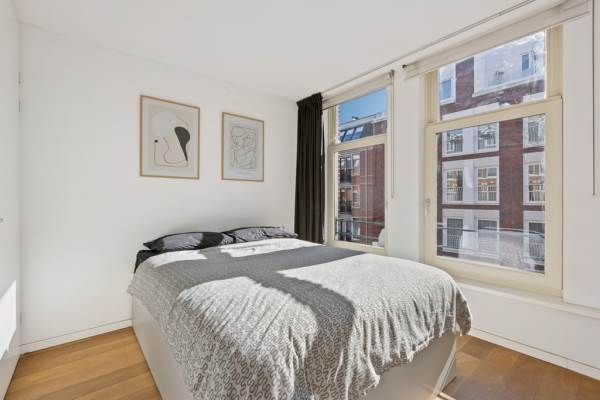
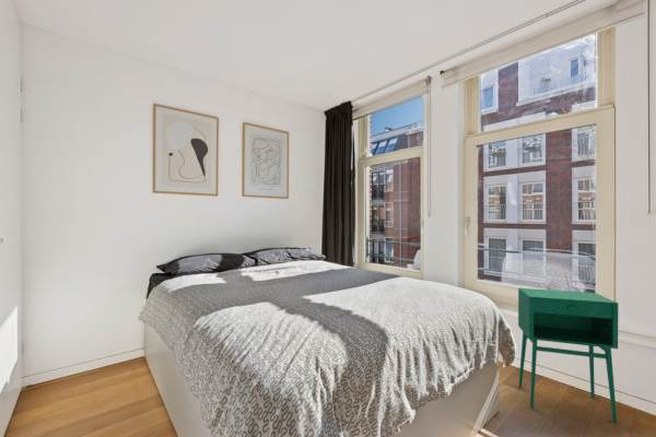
+ storage cabinet (563, 350)
